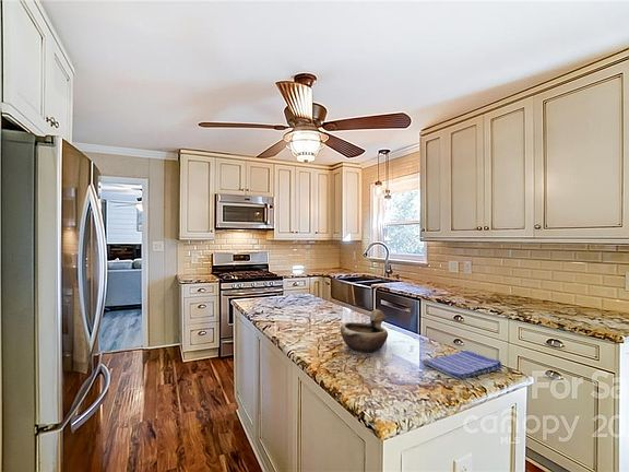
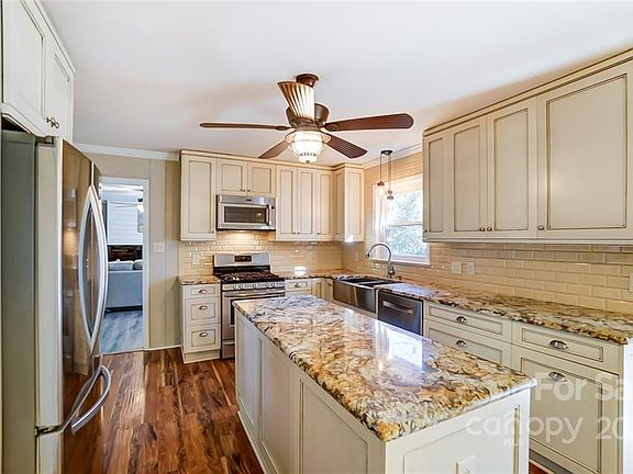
- dish towel (462, 362)
- ceramic bowl (367, 330)
